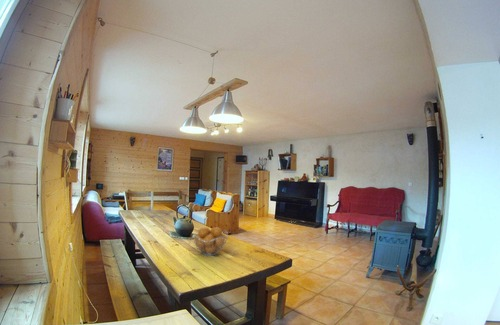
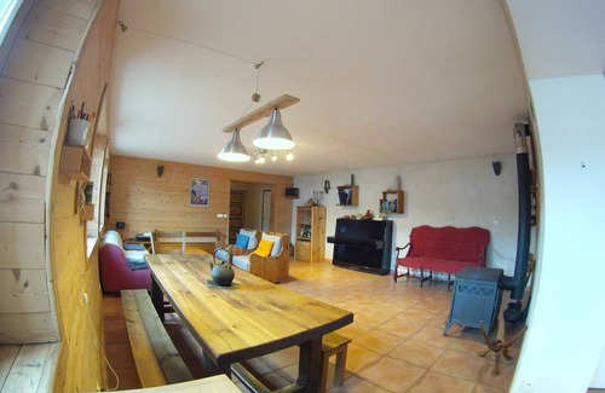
- fruit basket (210, 240)
